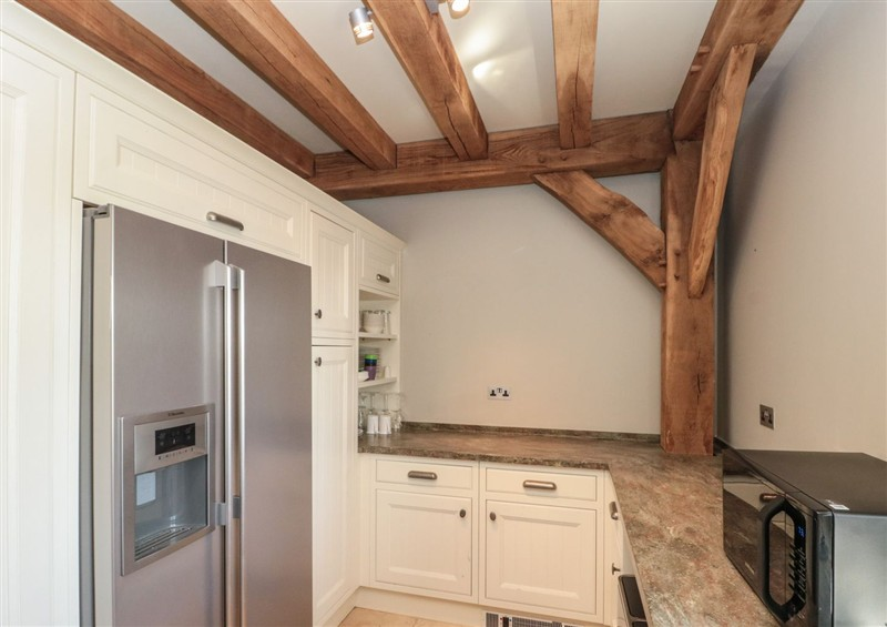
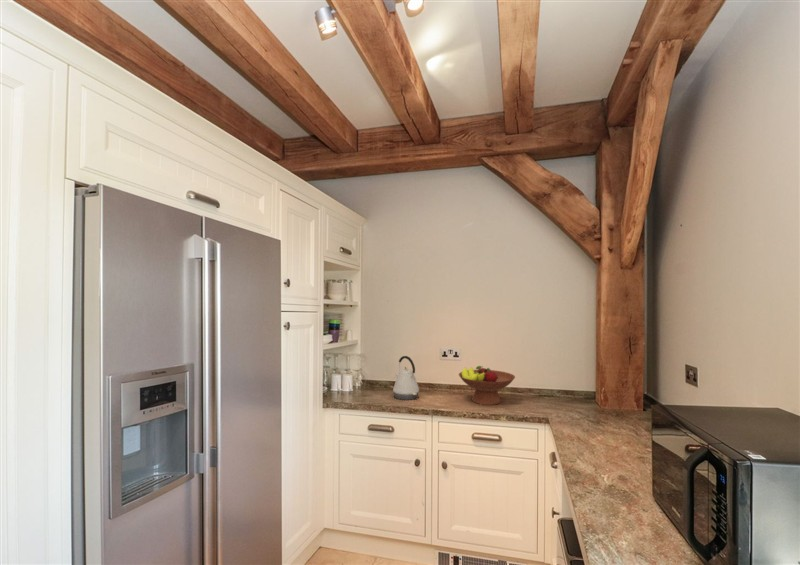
+ fruit bowl (486, 383)
+ kettle (405, 376)
